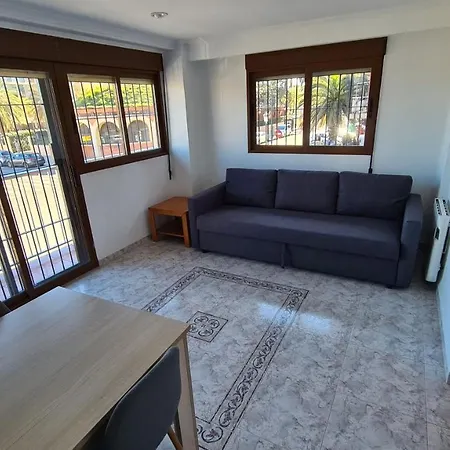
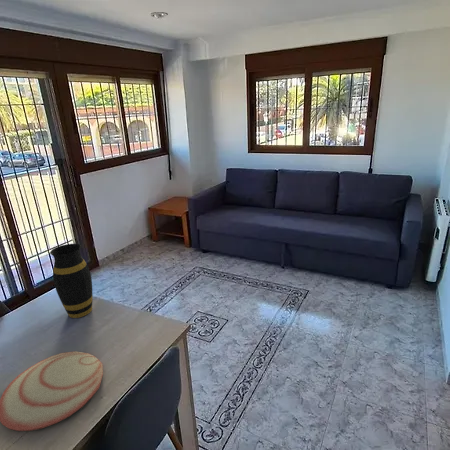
+ vase (73, 281)
+ plate (52, 383)
